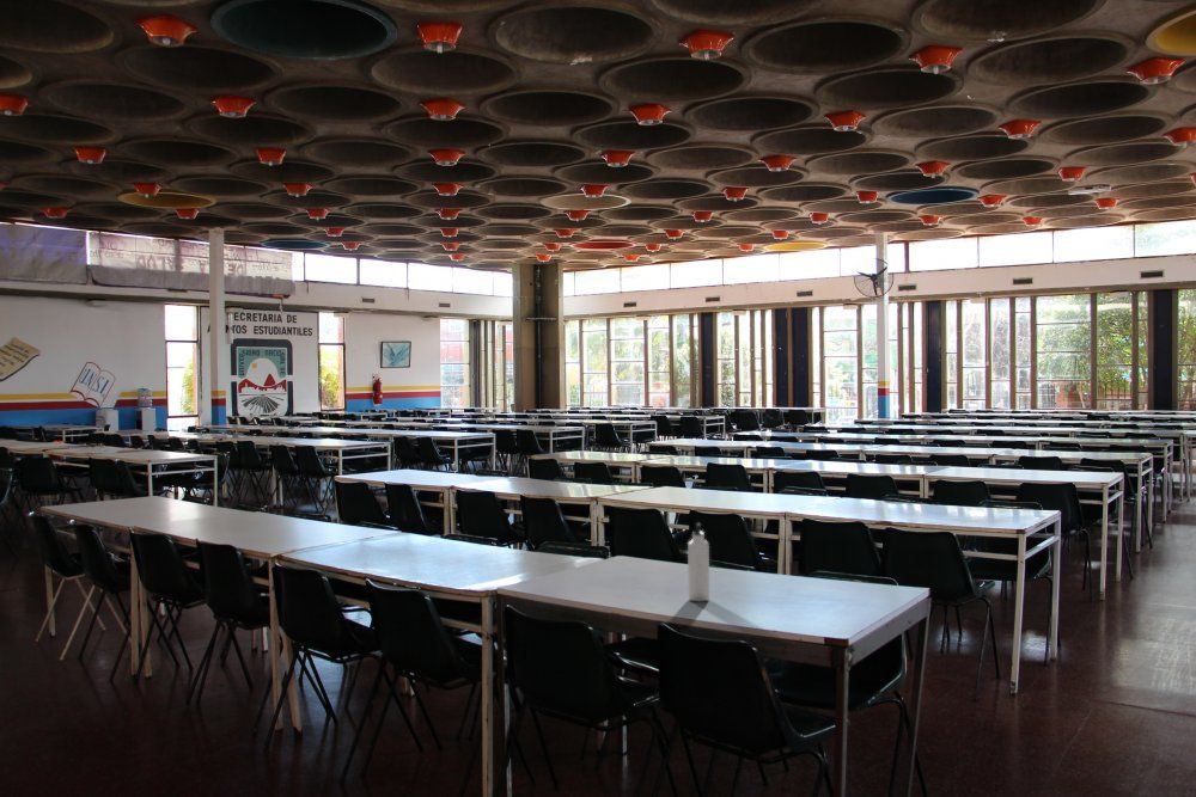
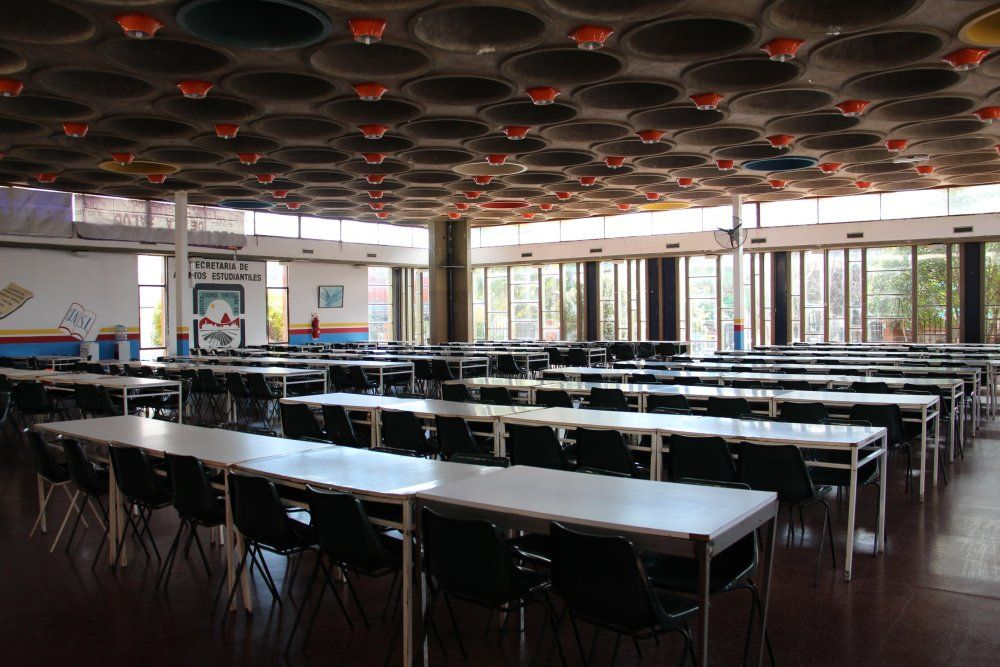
- water bottle (698, 560)
